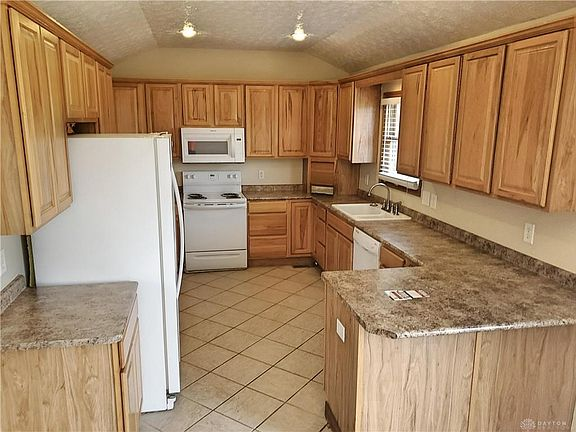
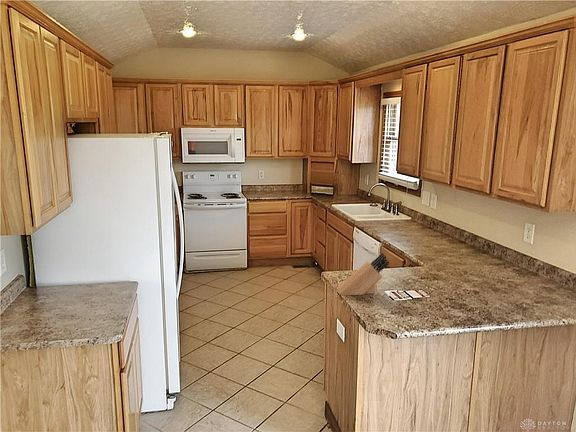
+ knife block (363, 273)
